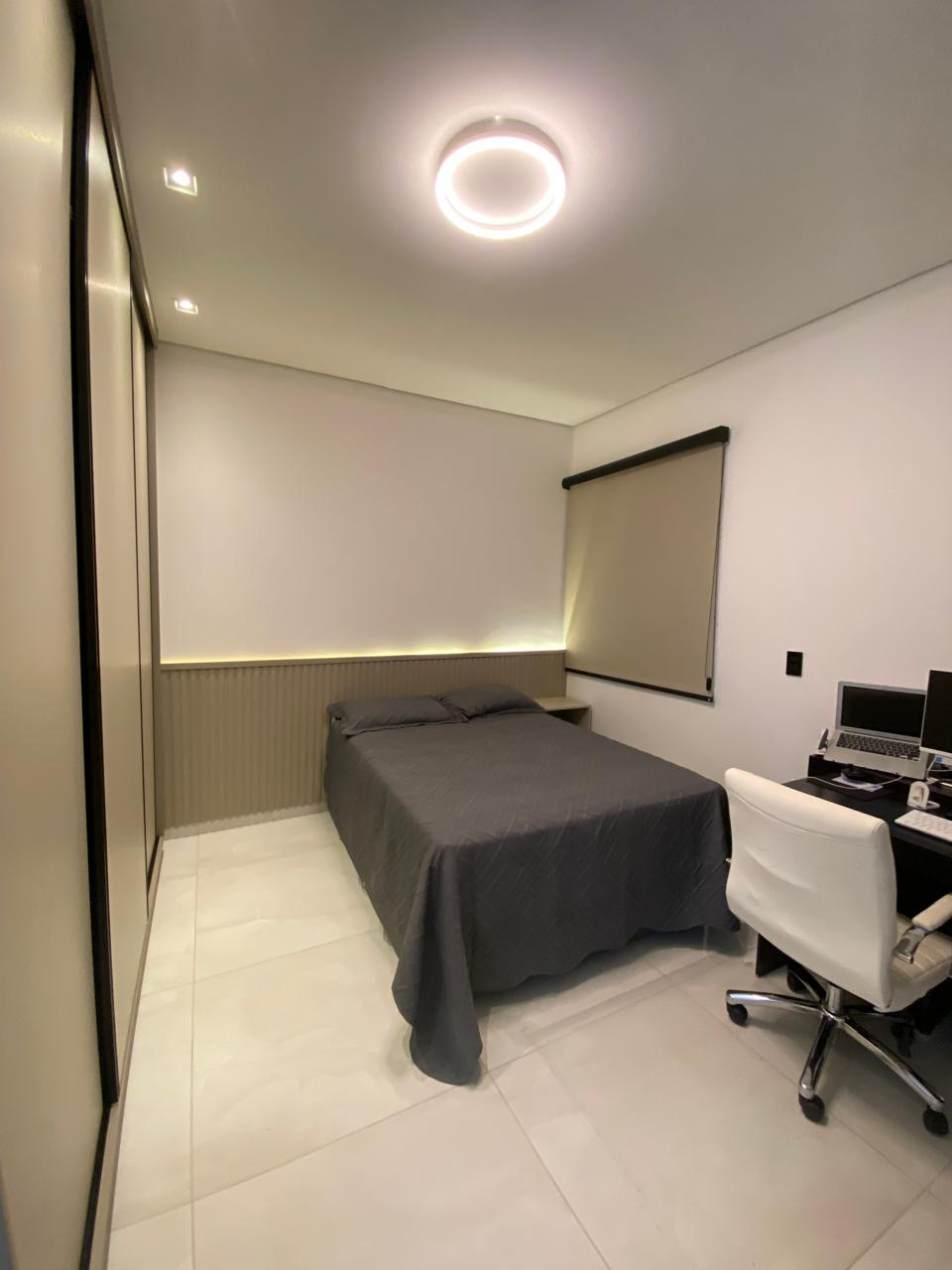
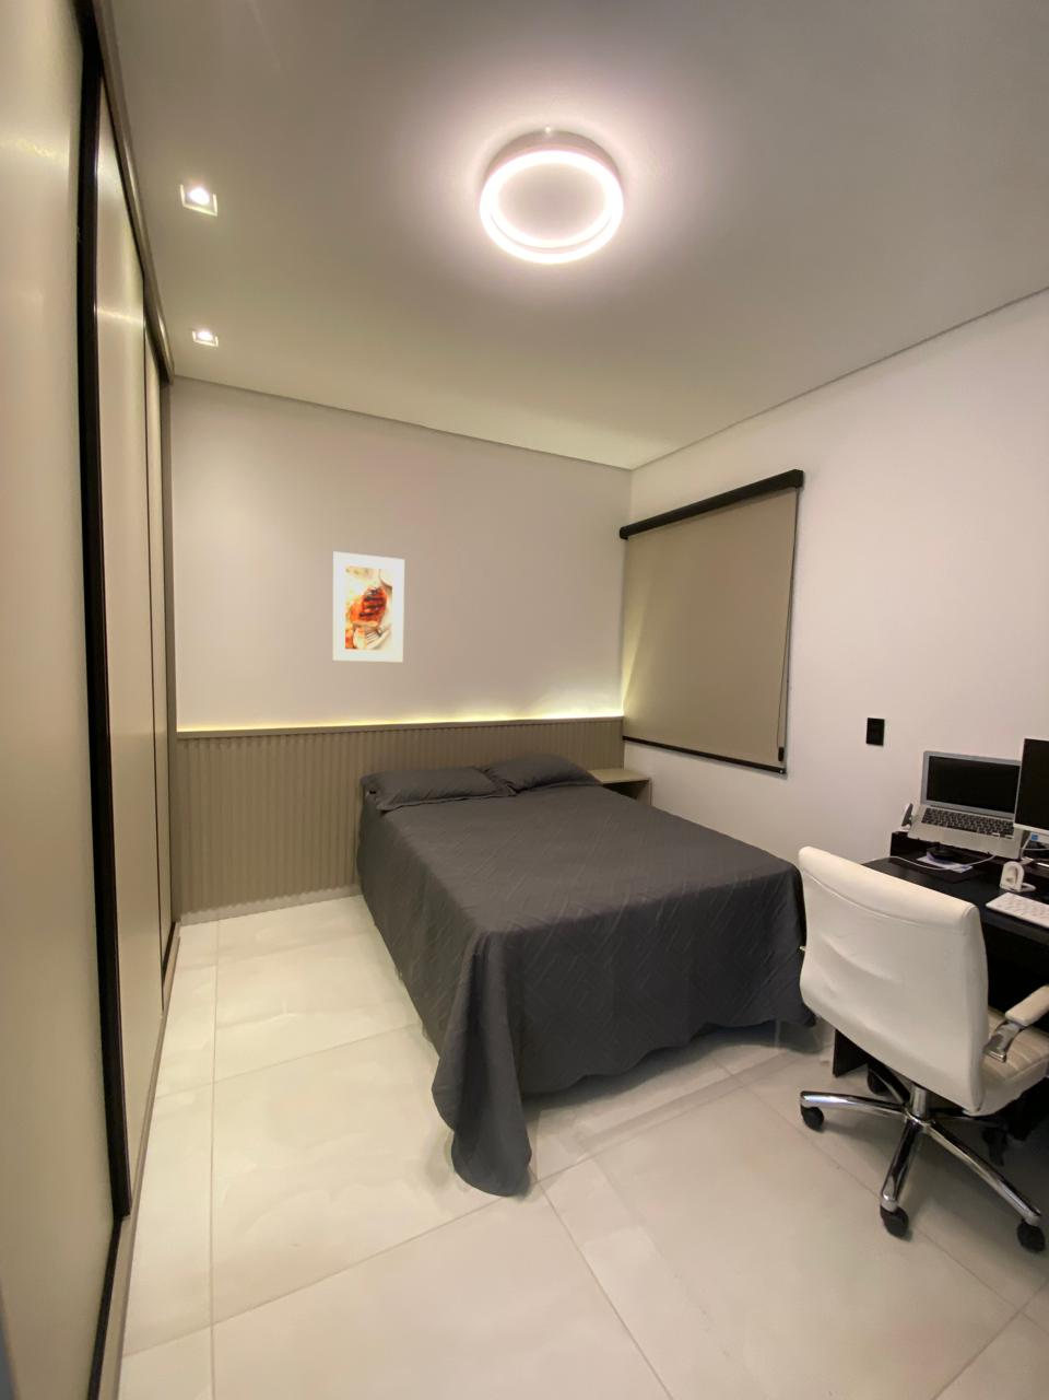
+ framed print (368, 609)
